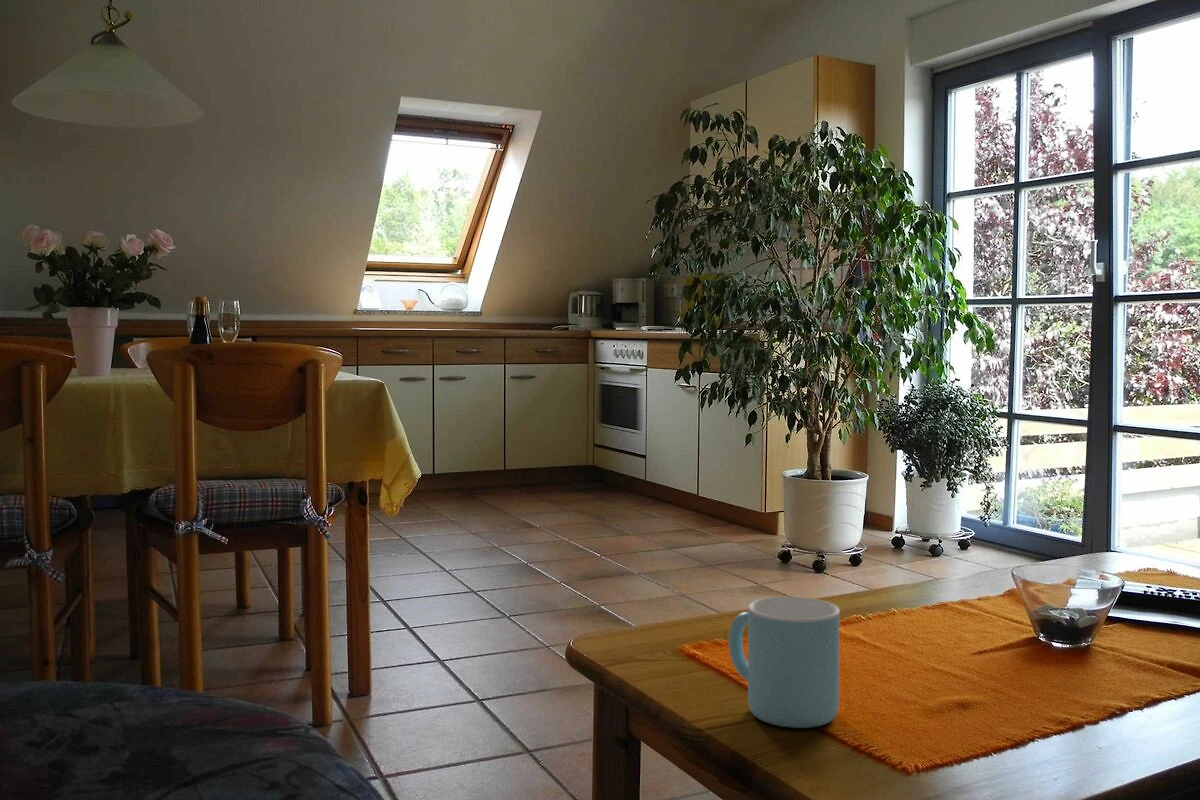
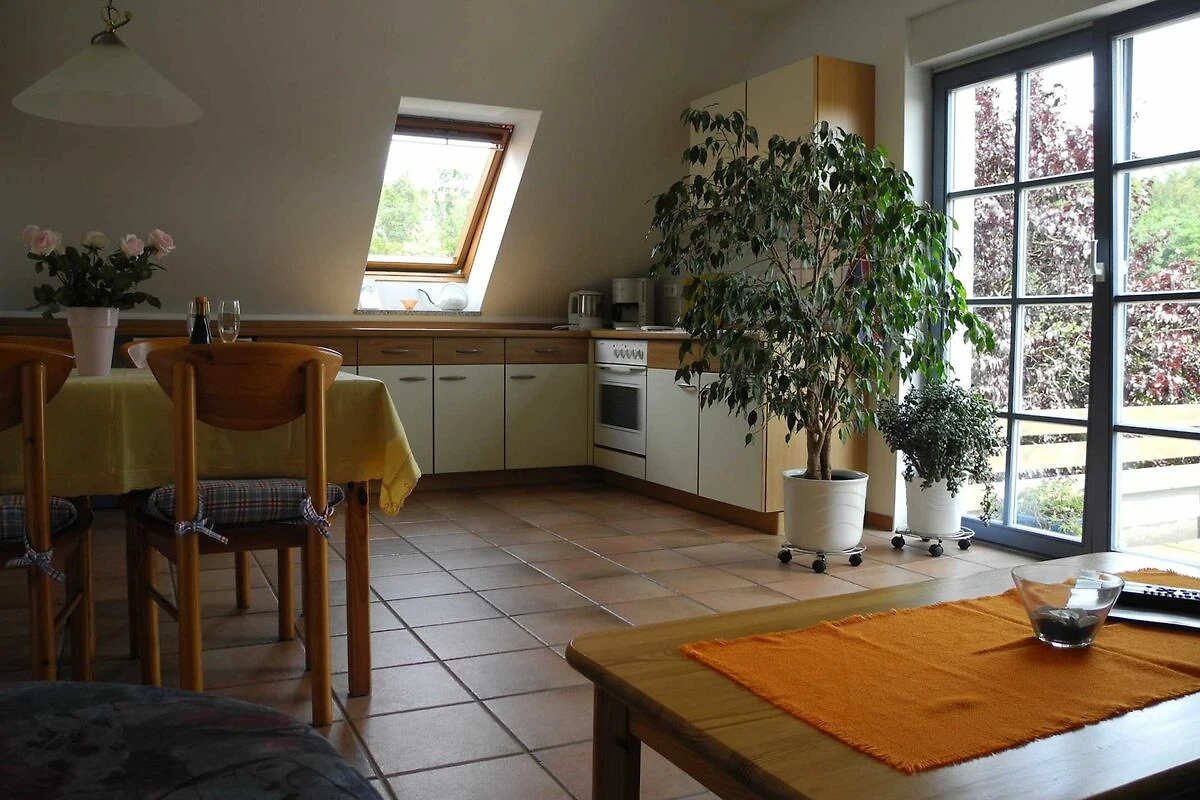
- mug (778, 656)
